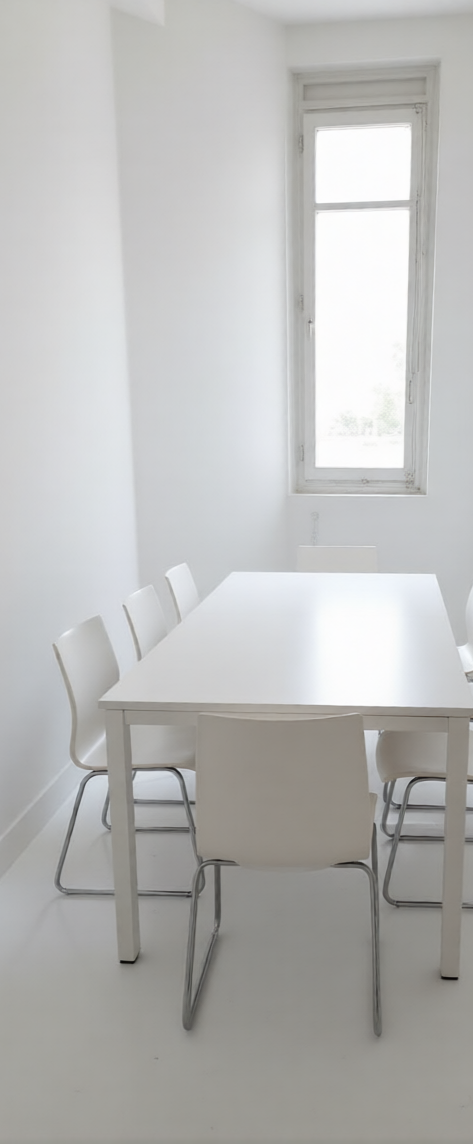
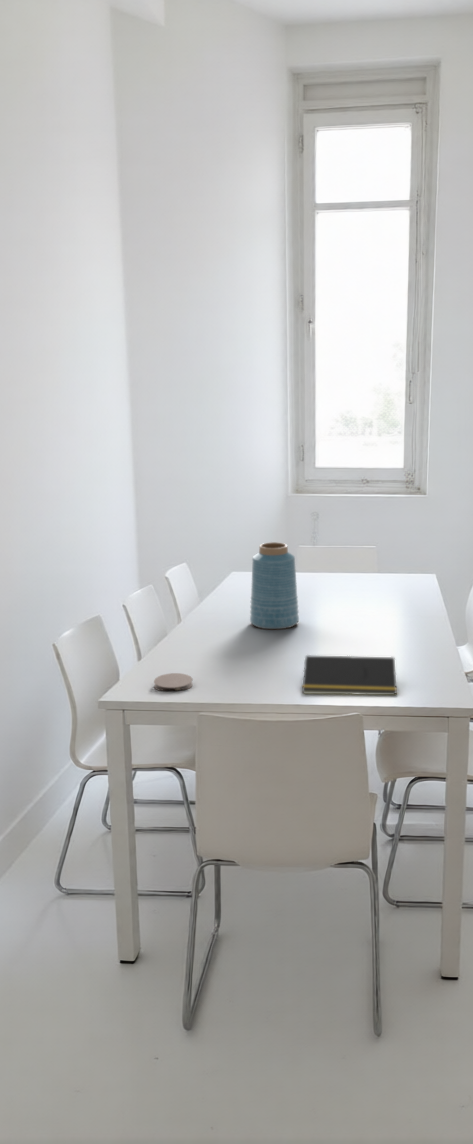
+ notepad (349, 675)
+ coaster (173, 682)
+ vase (273, 584)
